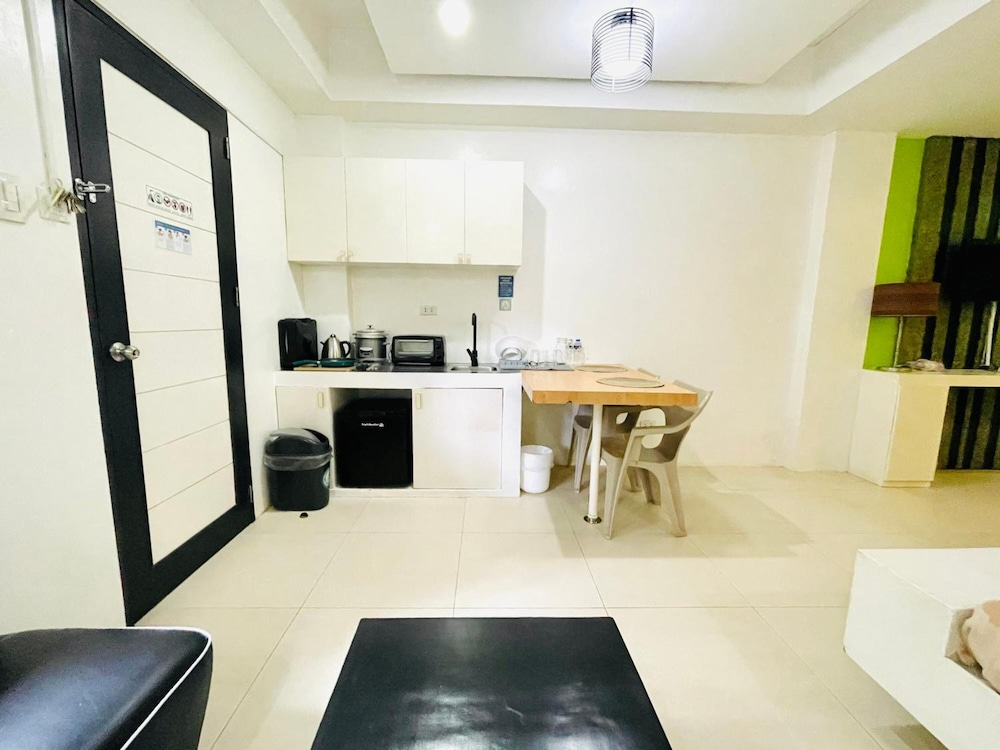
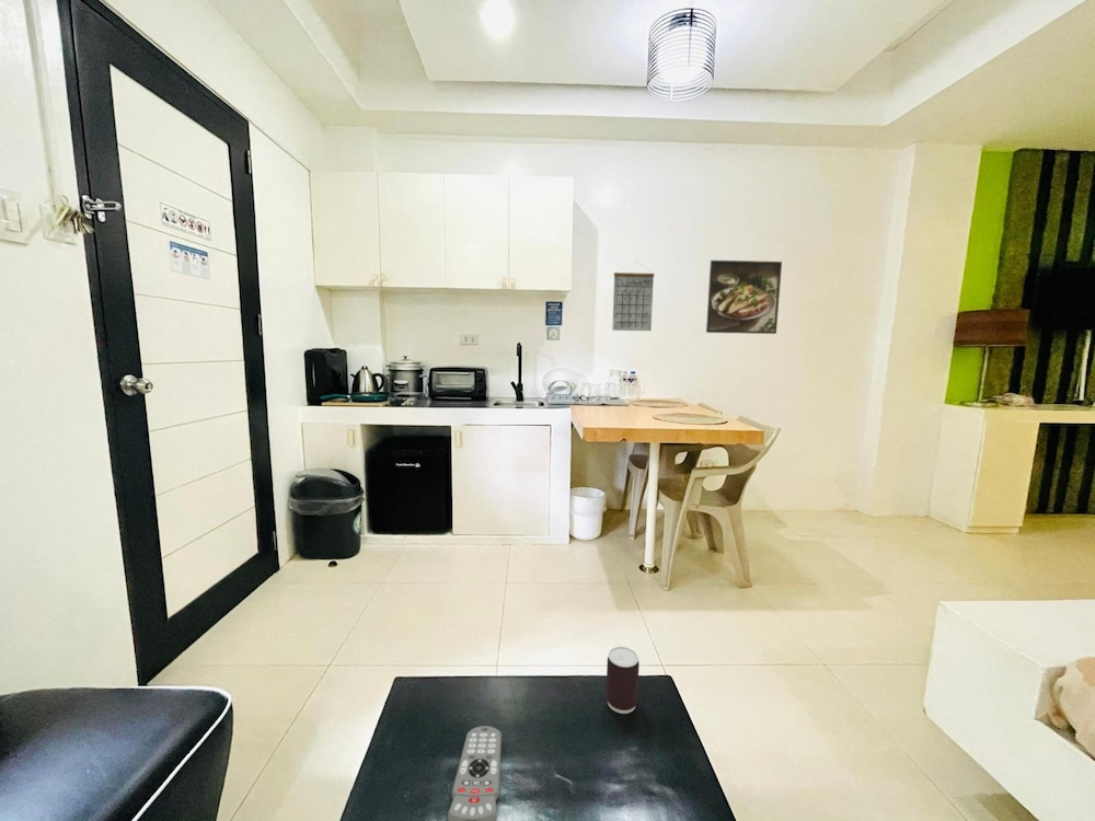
+ beverage can (622, 679)
+ remote control (479, 771)
+ calendar (633, 294)
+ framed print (744, 297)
